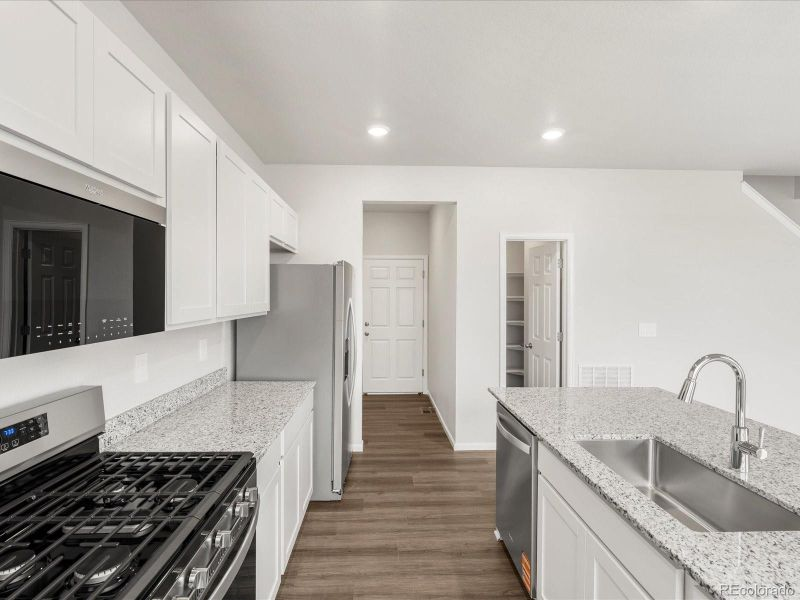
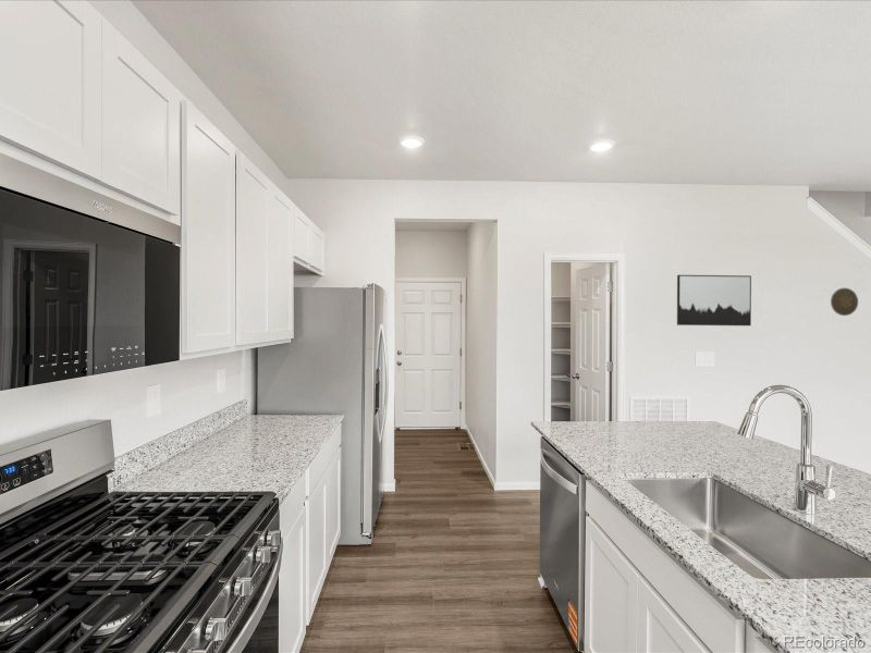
+ wall art (713, 300)
+ decorative plate (845, 301)
